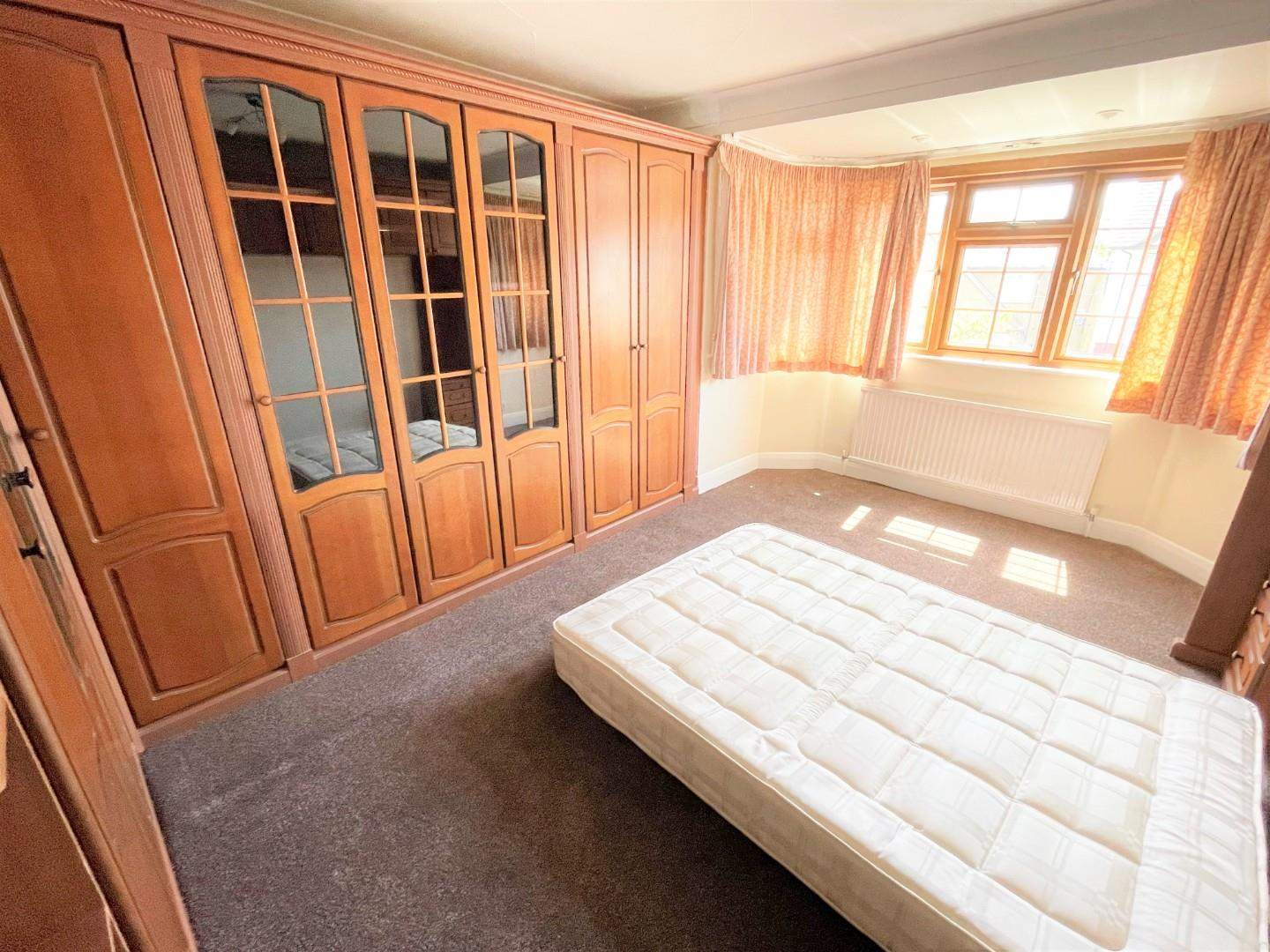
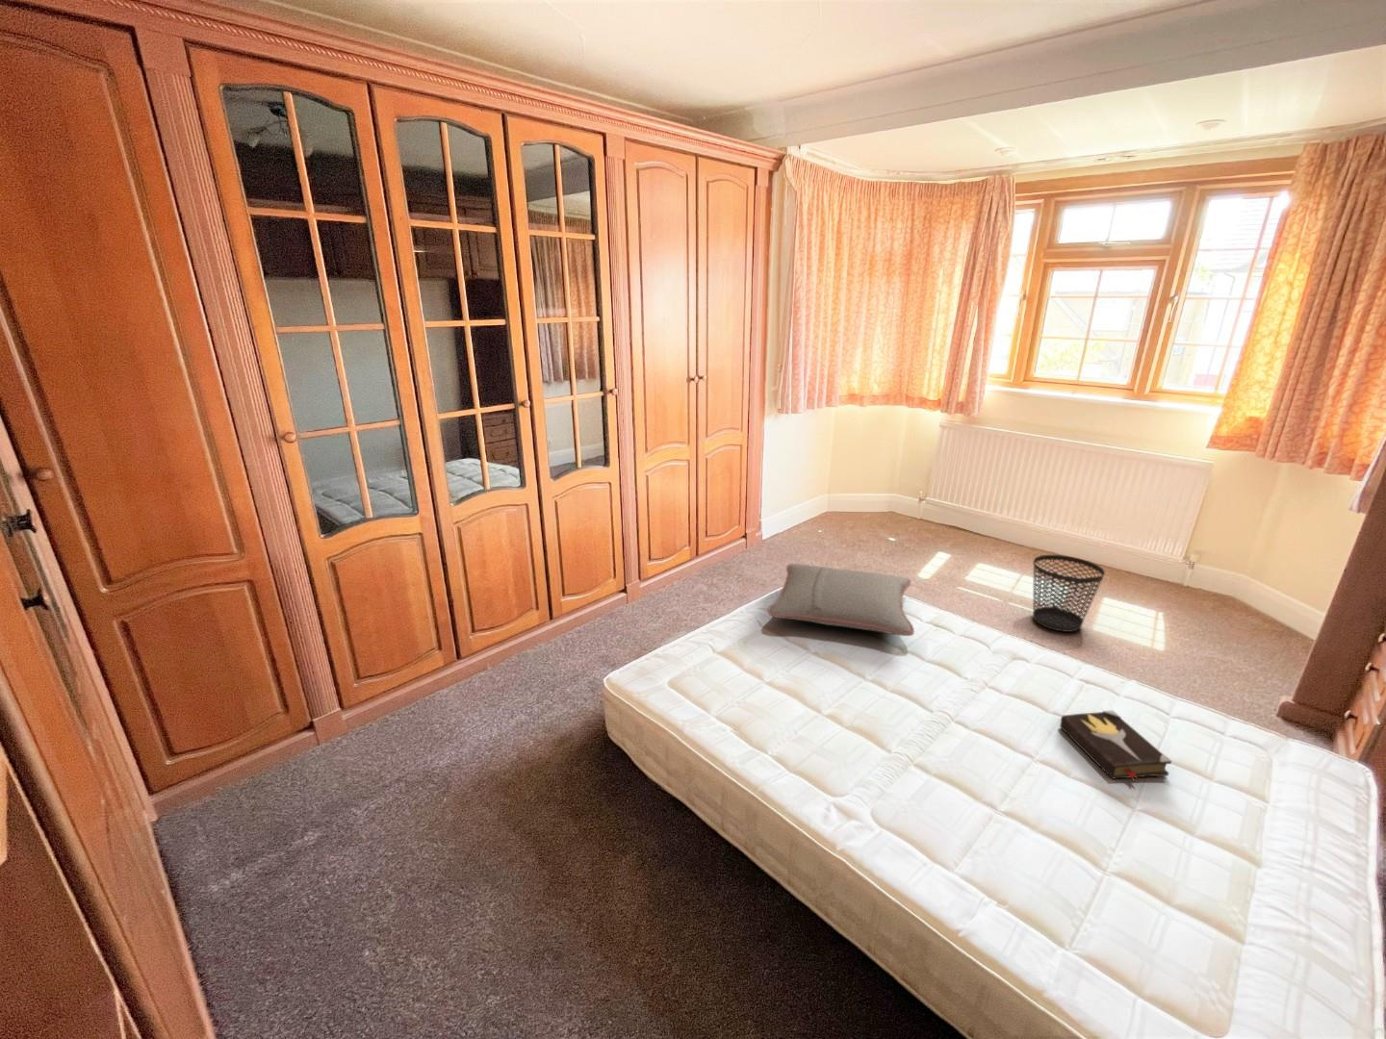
+ pillow (843, 596)
+ wastebasket (1062, 595)
+ hardback book (1113, 742)
